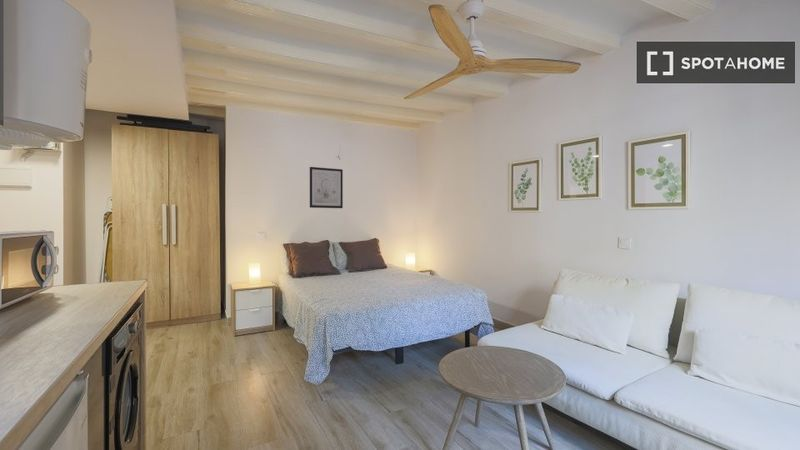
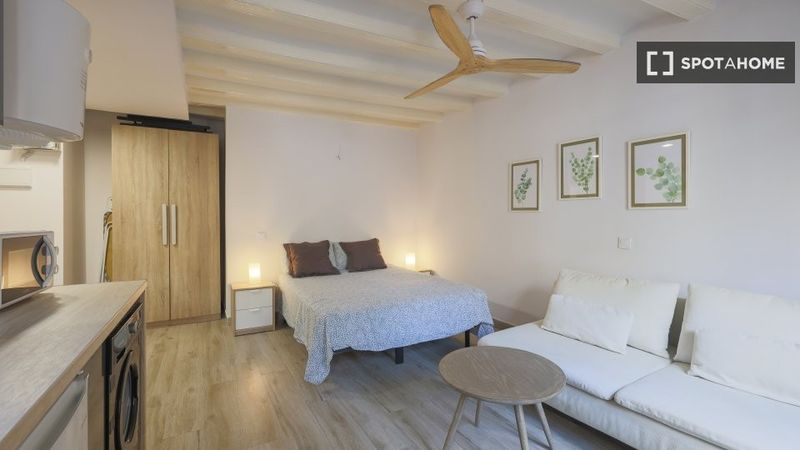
- wall art (326, 188)
